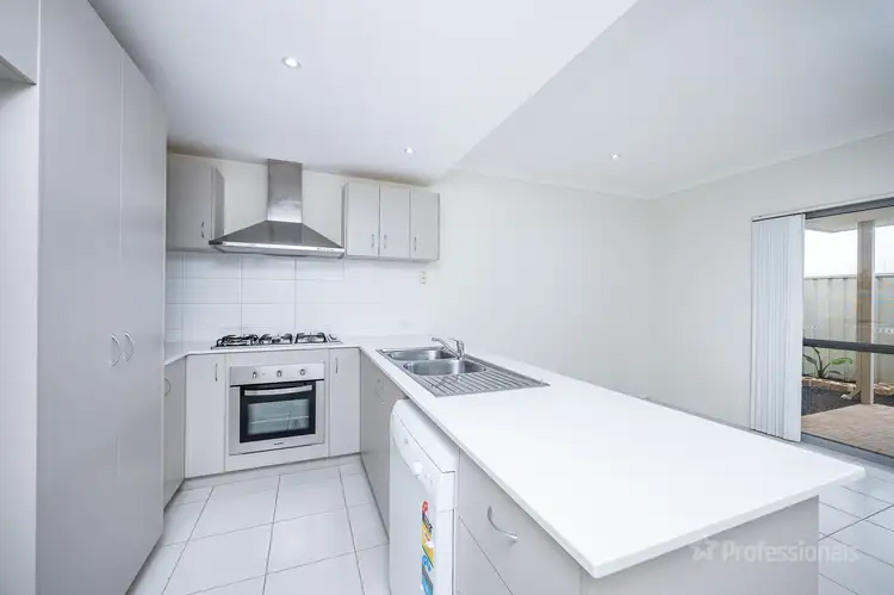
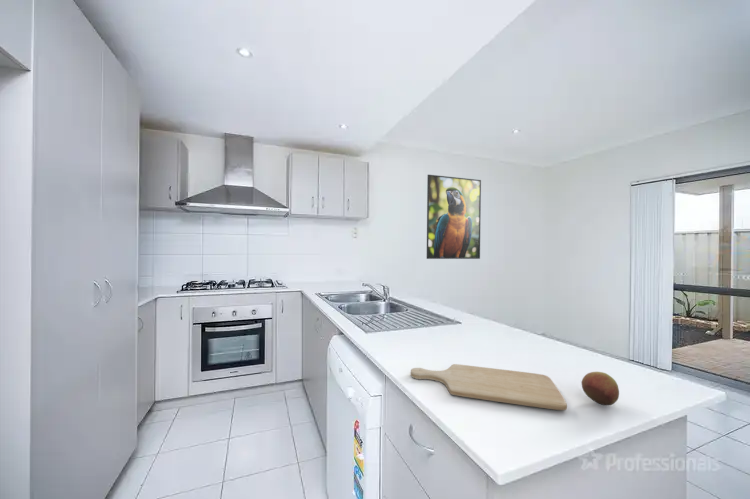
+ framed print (454, 218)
+ chopping board (479, 381)
+ apple (600, 388)
